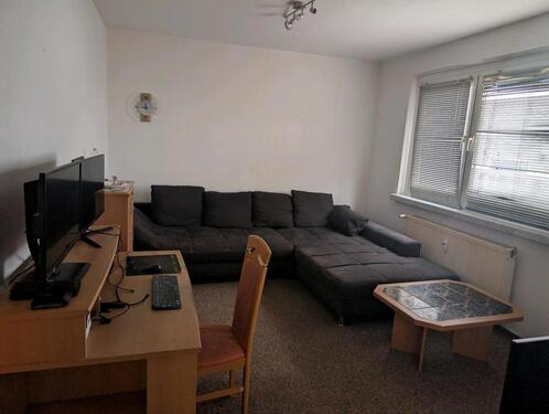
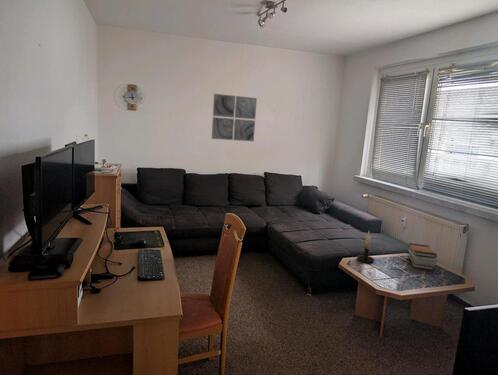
+ book stack (421, 256)
+ wall art (233, 117)
+ candle holder (367, 244)
